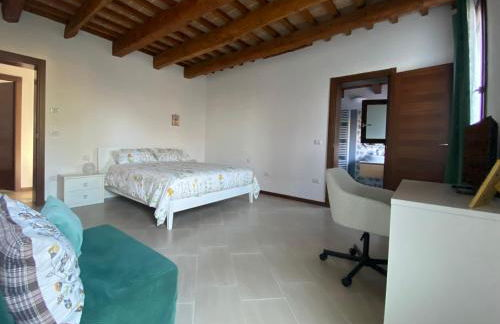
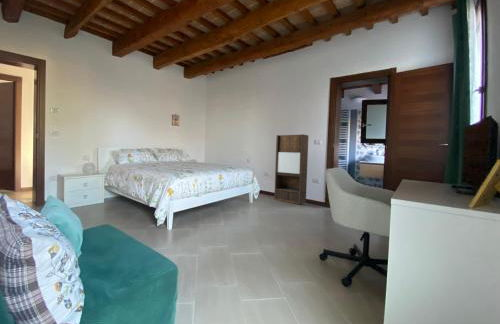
+ shelving unit (291, 168)
